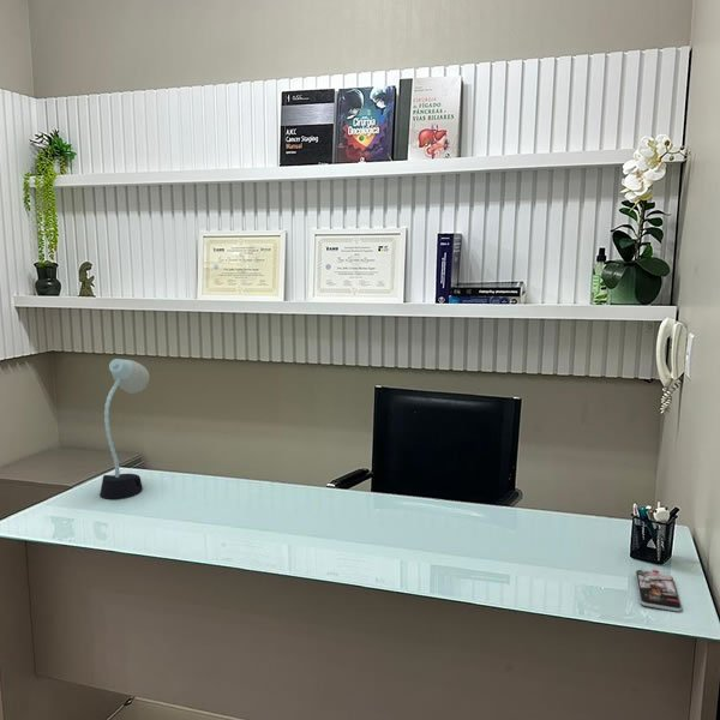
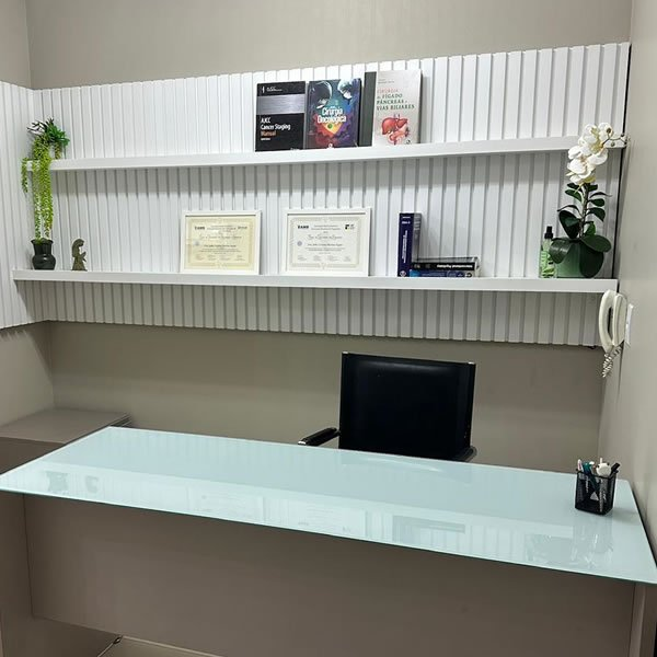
- desk lamp (109, 427)
- smartphone (656, 586)
